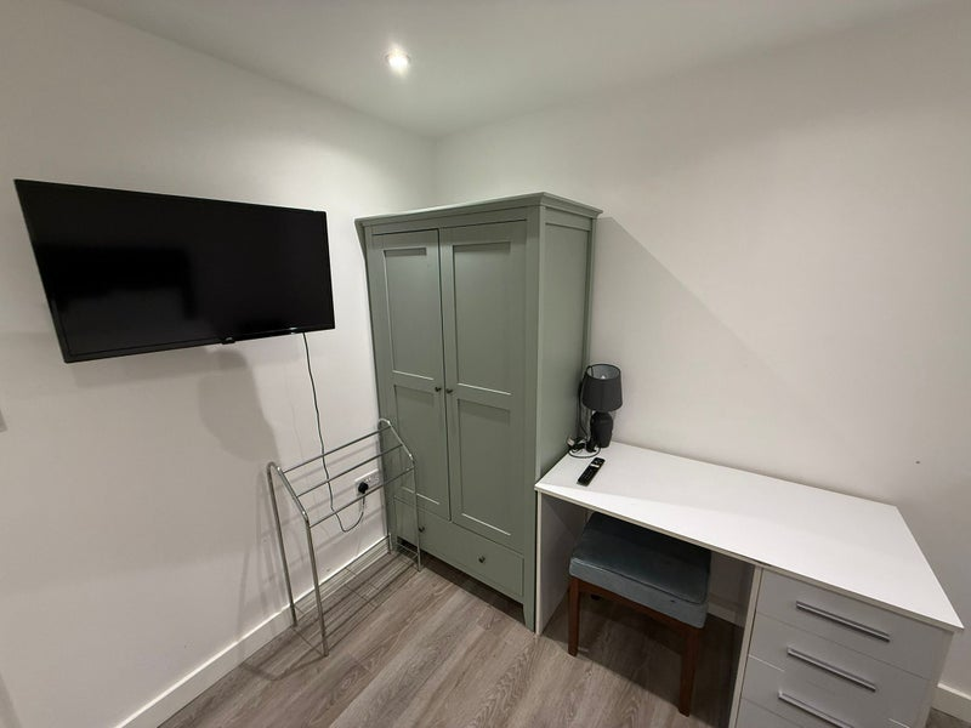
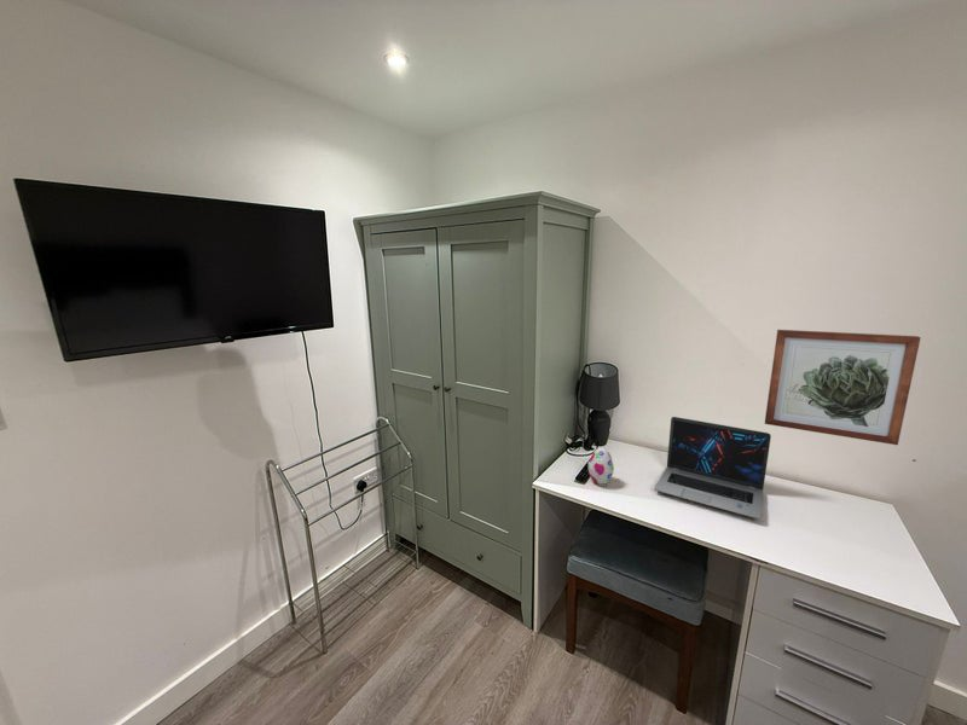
+ wall art (834, 383)
+ decorative egg (601, 464)
+ laptop (711, 463)
